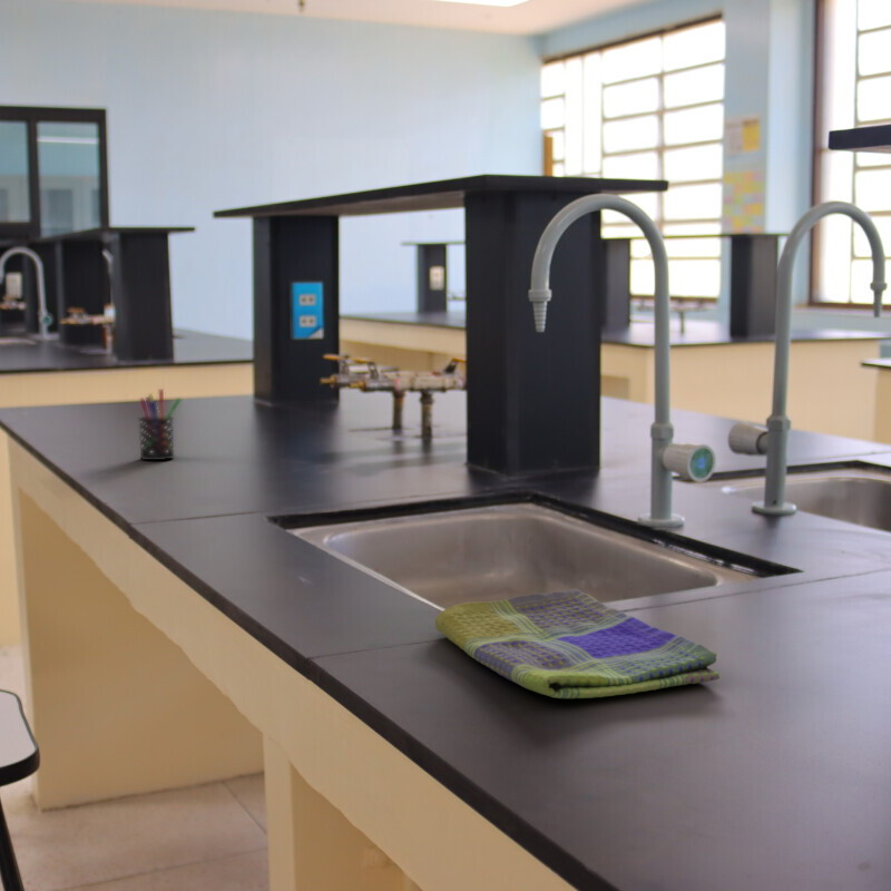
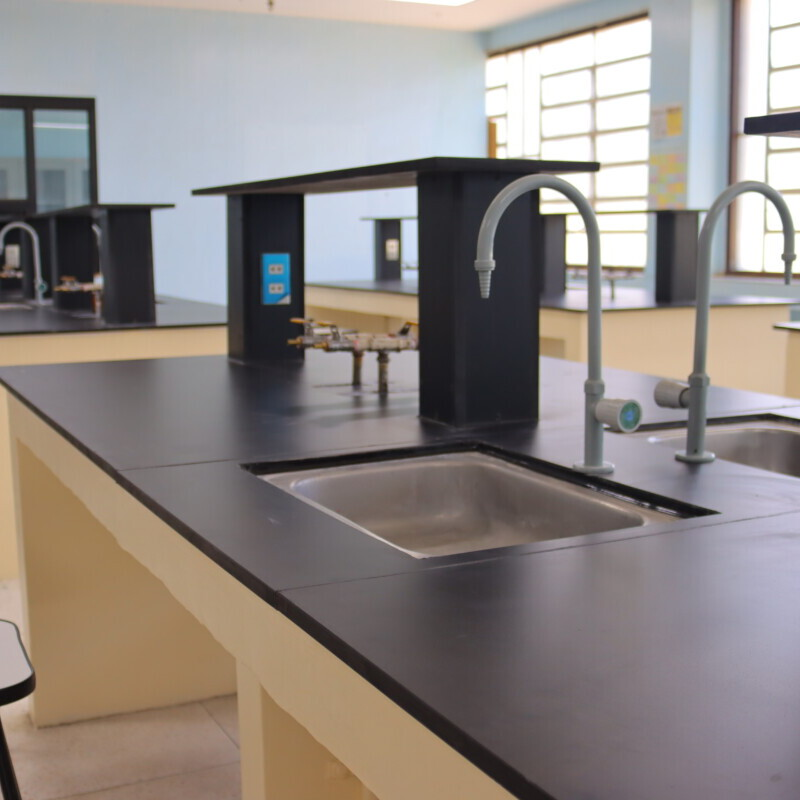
- dish towel (566, 639)
- pen holder (160, 422)
